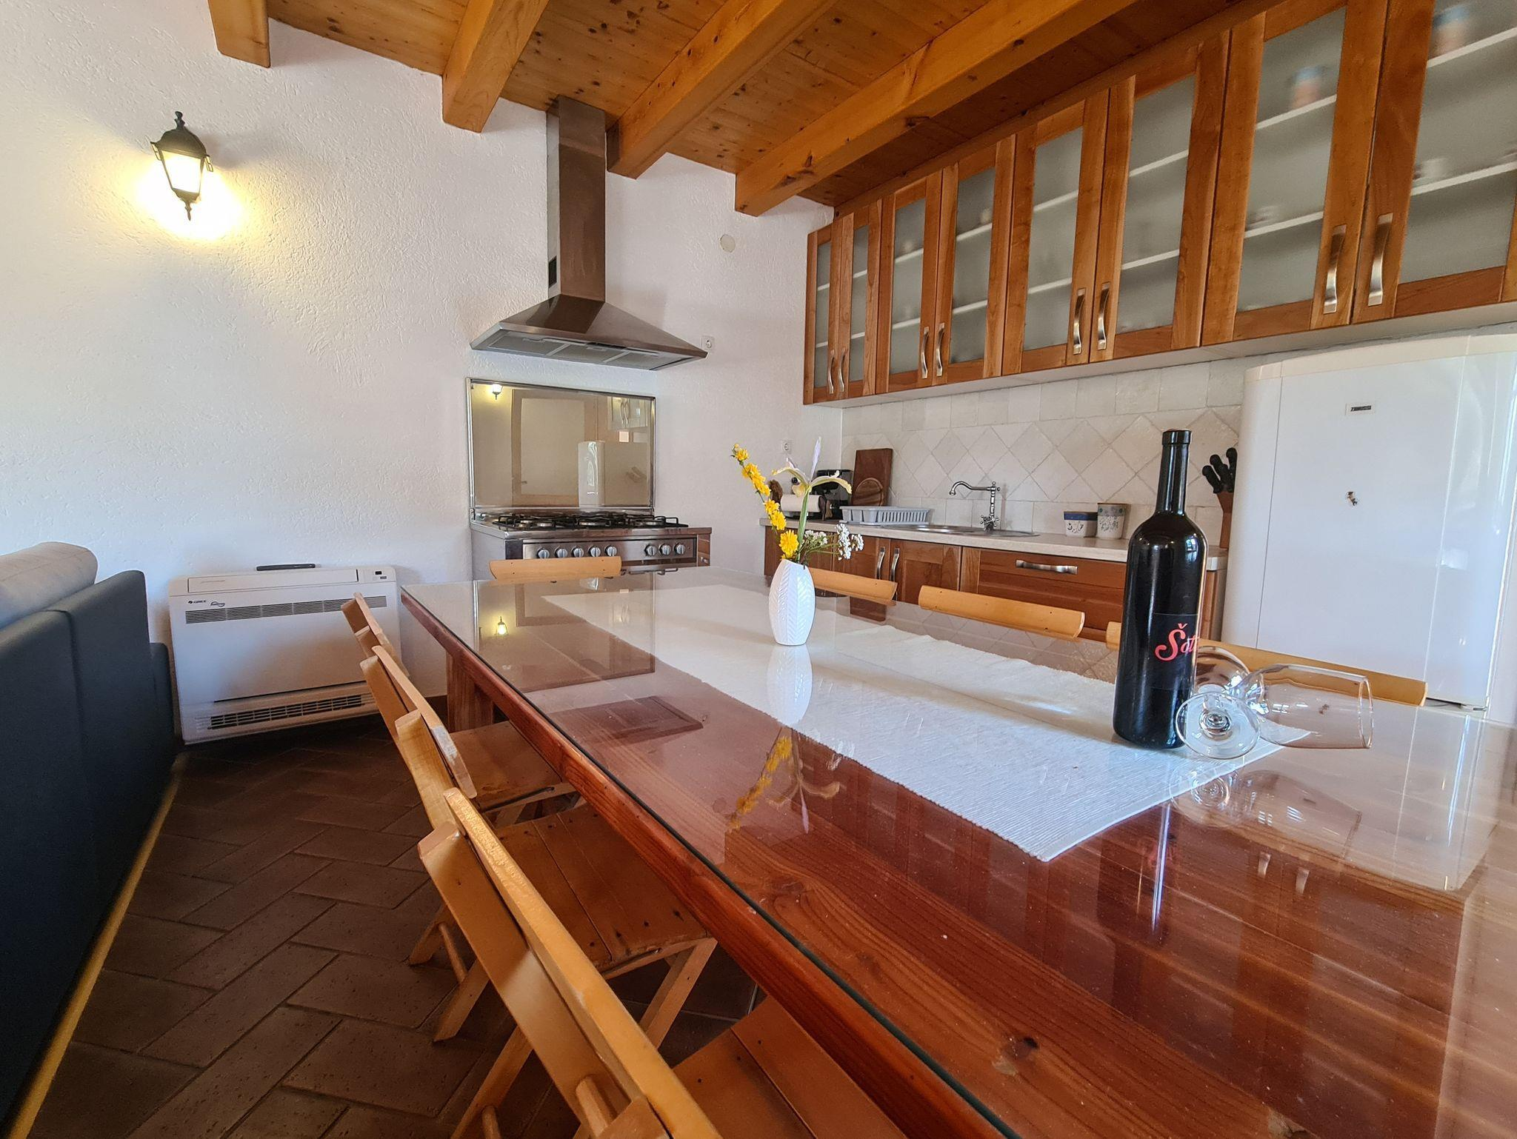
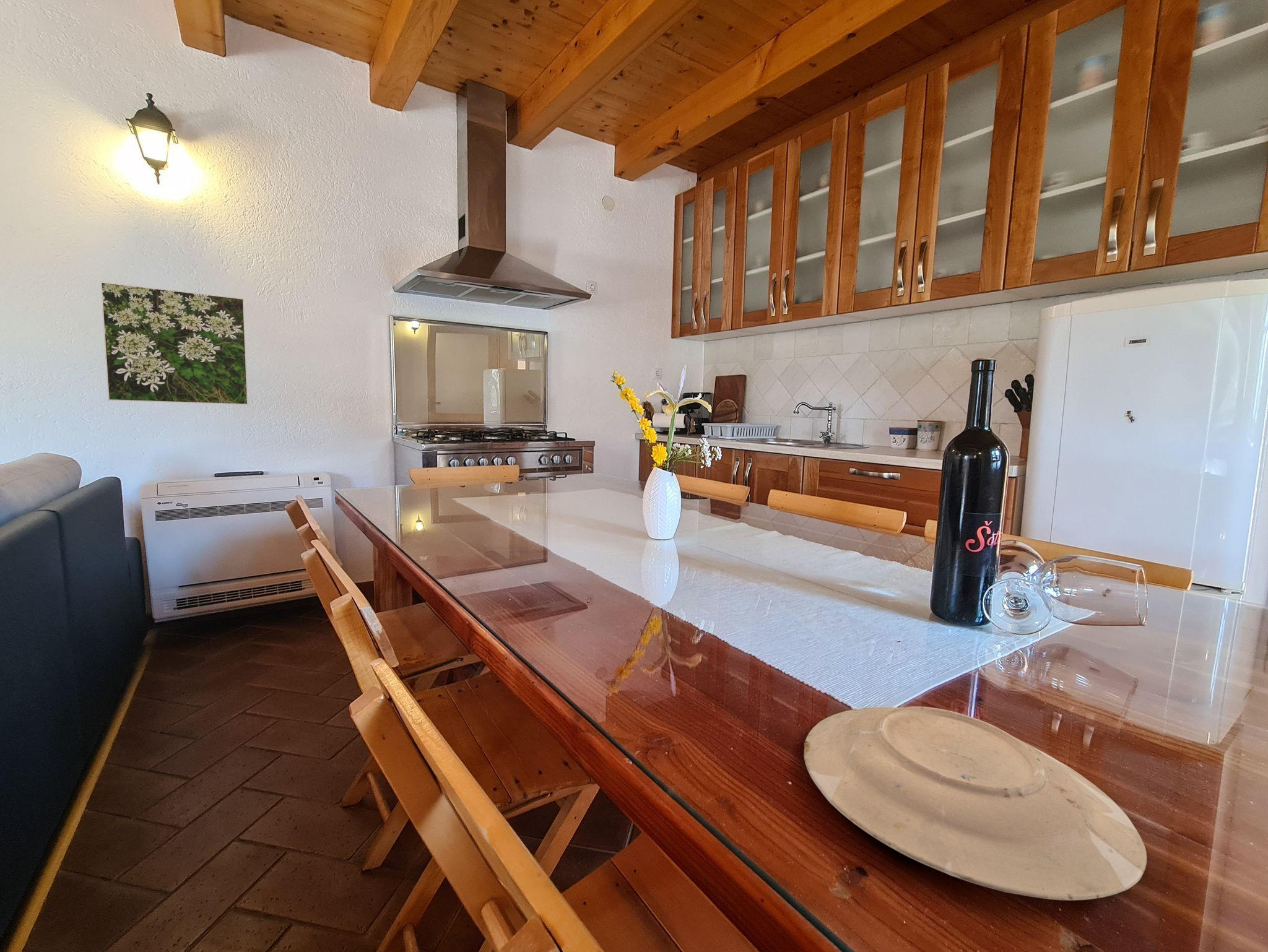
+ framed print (179, 347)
+ plate (955, 763)
